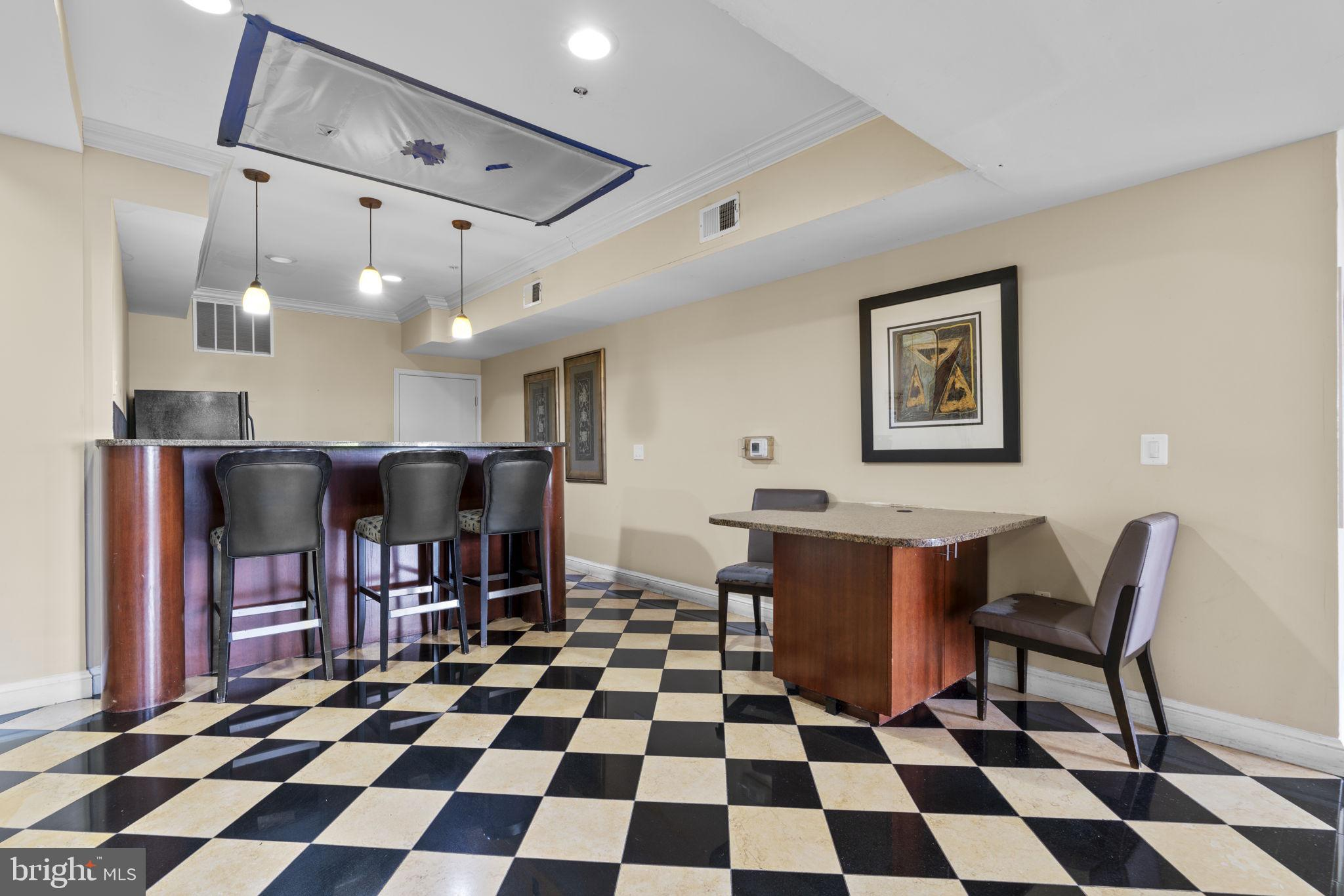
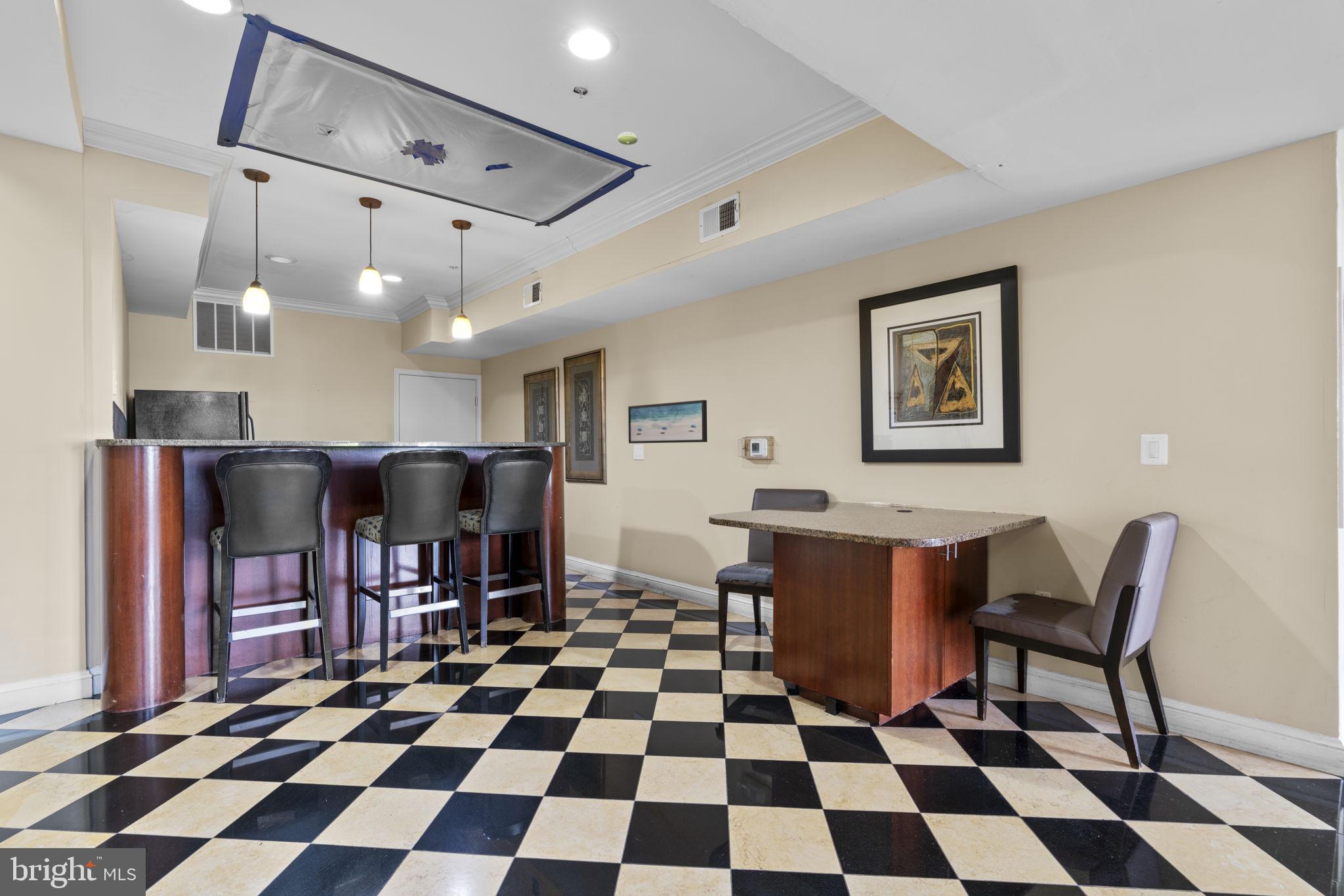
+ smoke detector (627, 138)
+ wall art (665, 423)
